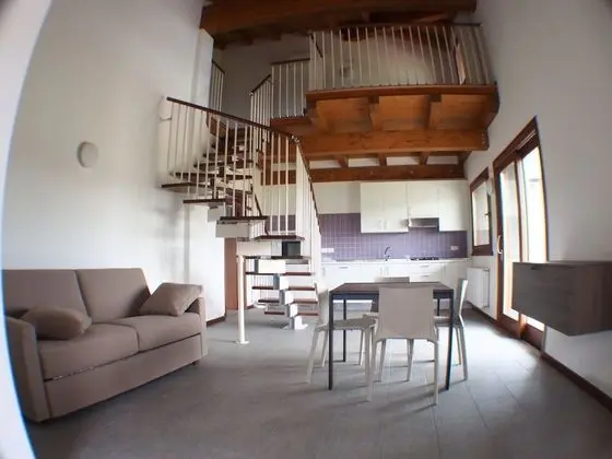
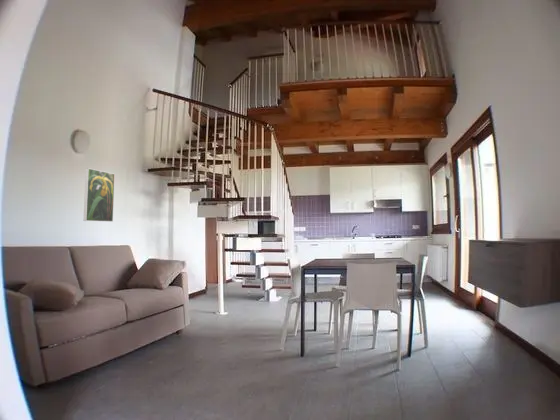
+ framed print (99, 196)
